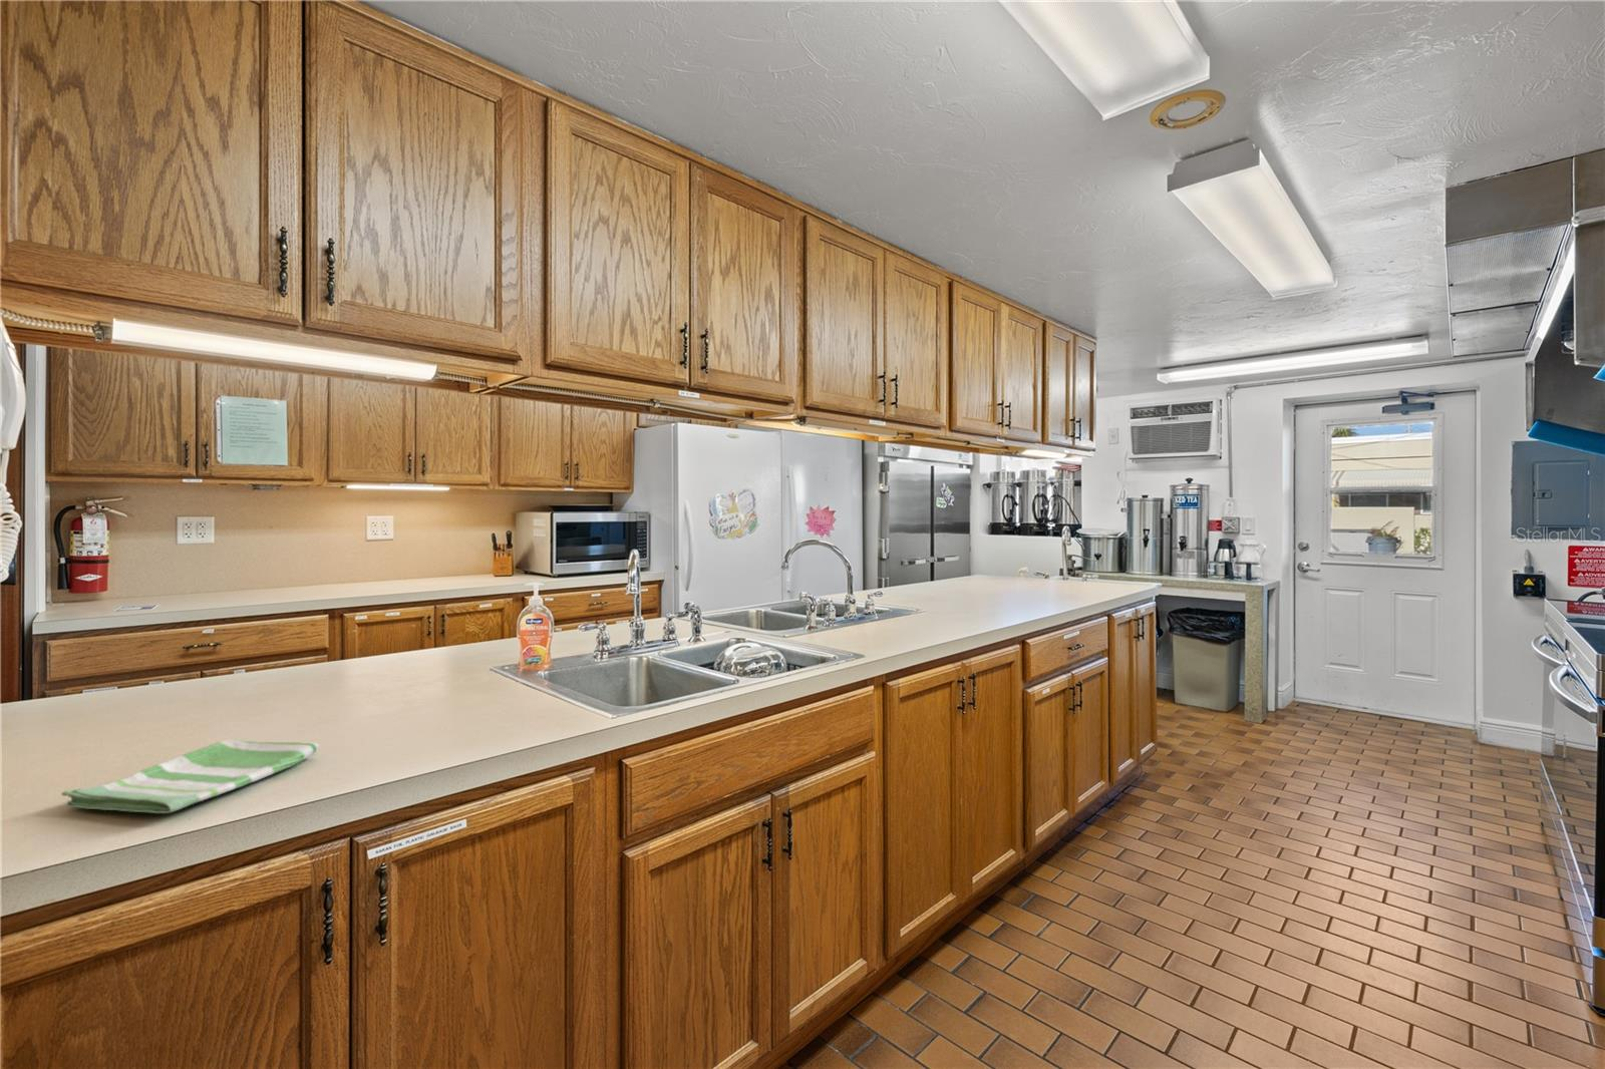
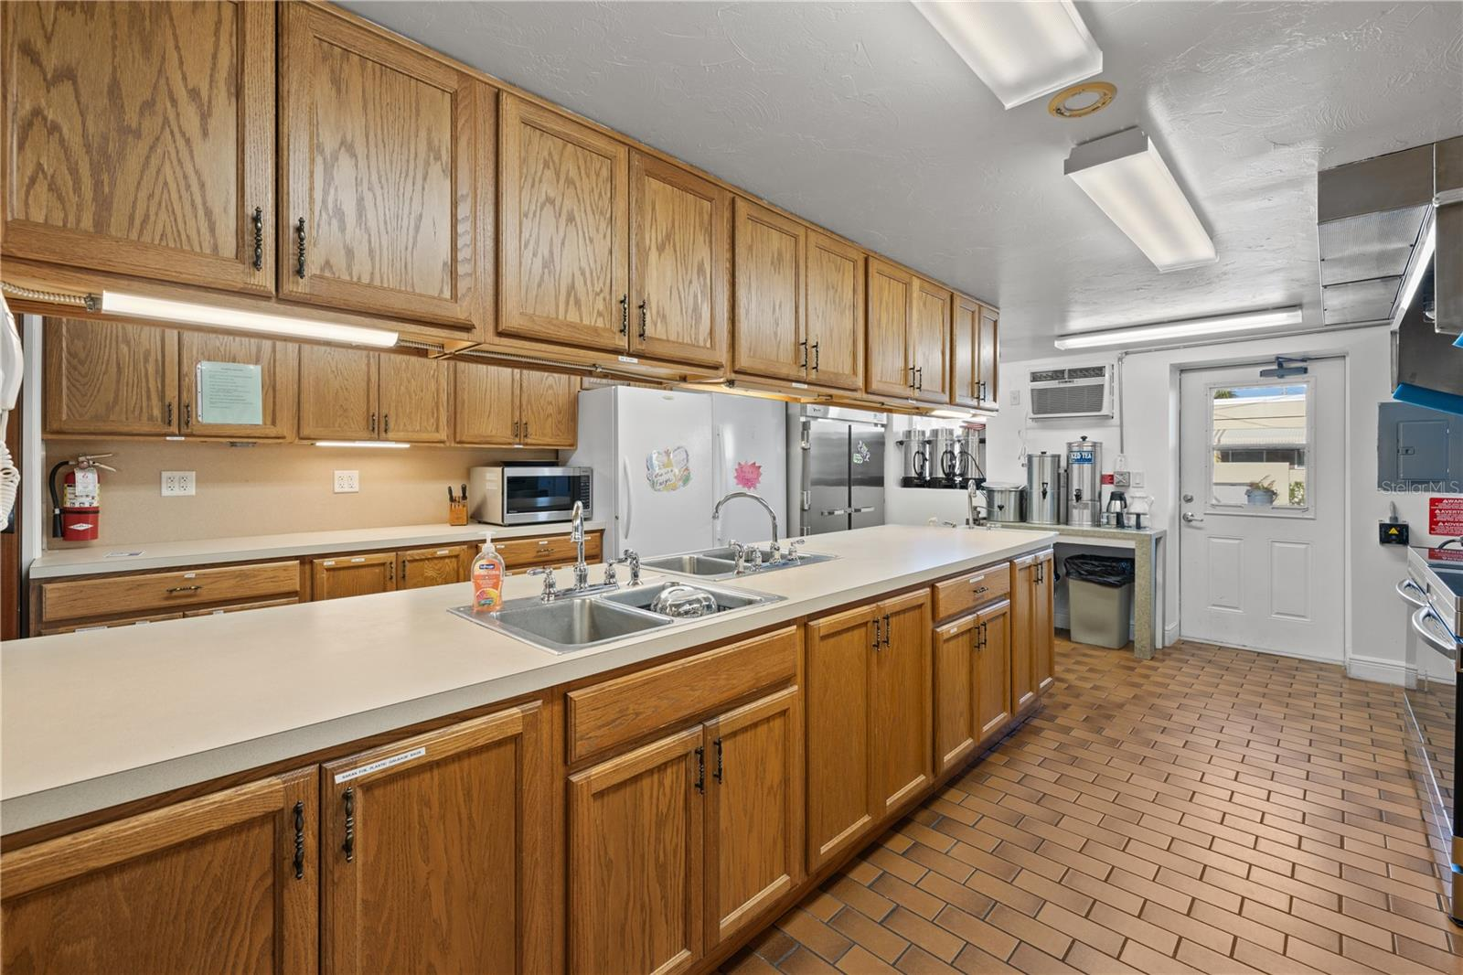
- dish towel (204, 771)
